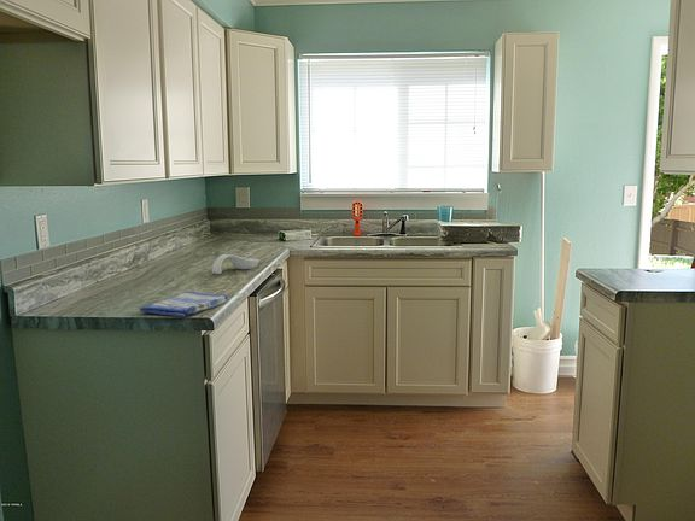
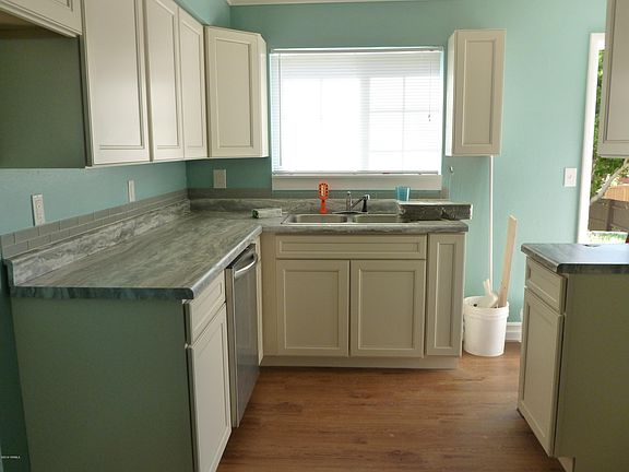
- spoon rest (235, 260)
- dish towel (186, 303)
